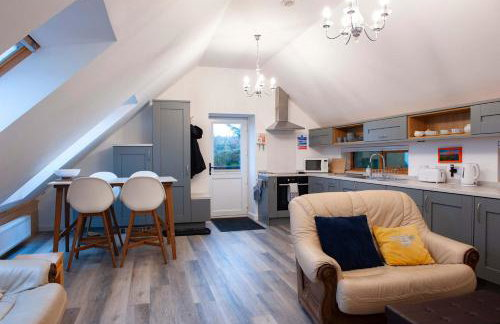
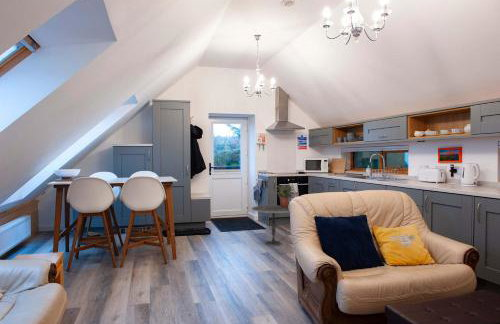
+ side table (273, 225)
+ potted plant (284, 195)
